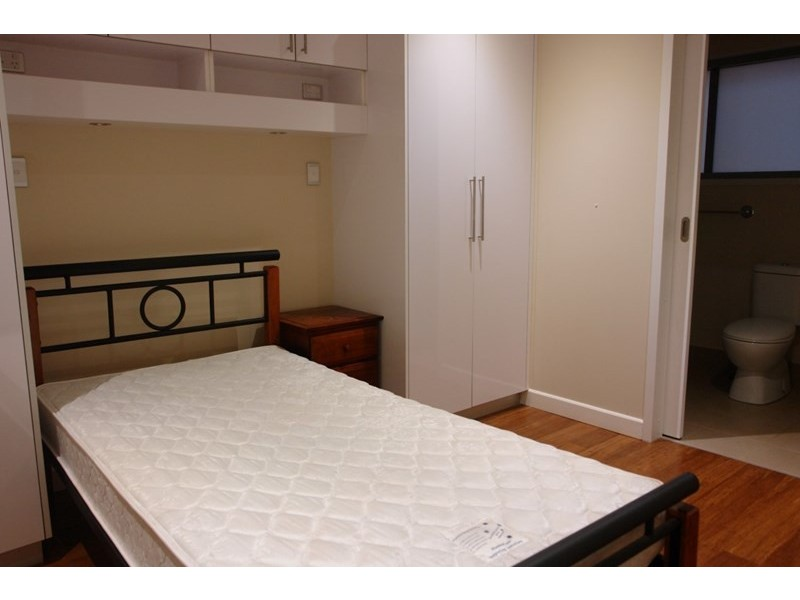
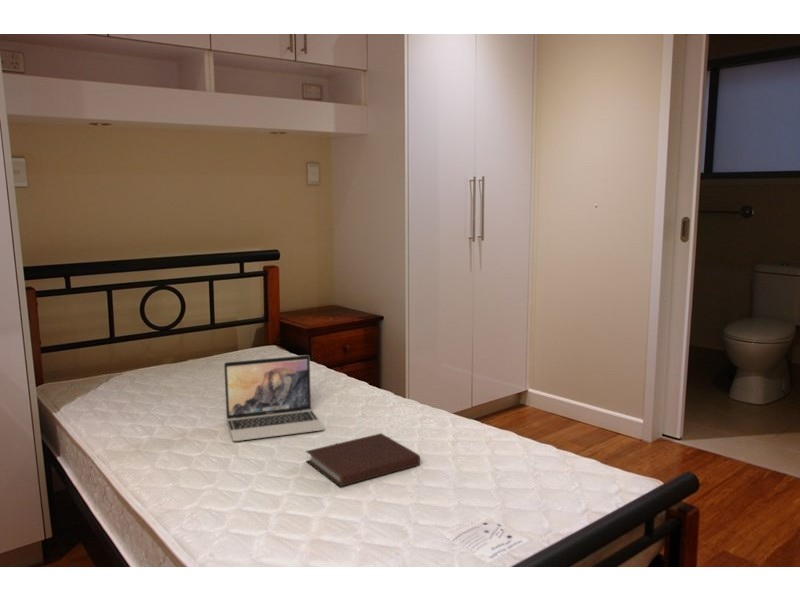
+ laptop (273, 396)
+ notebook (362, 458)
